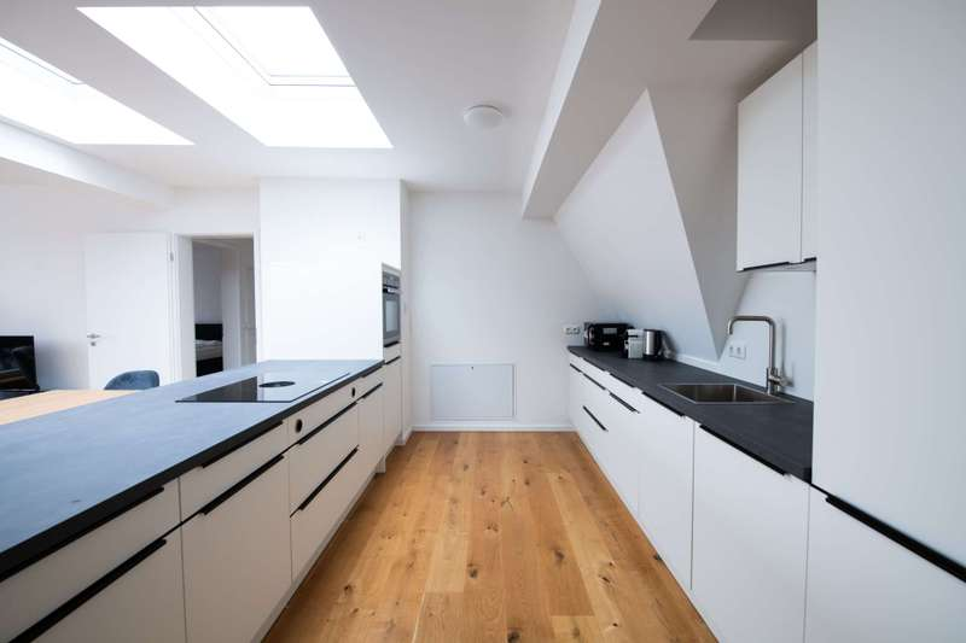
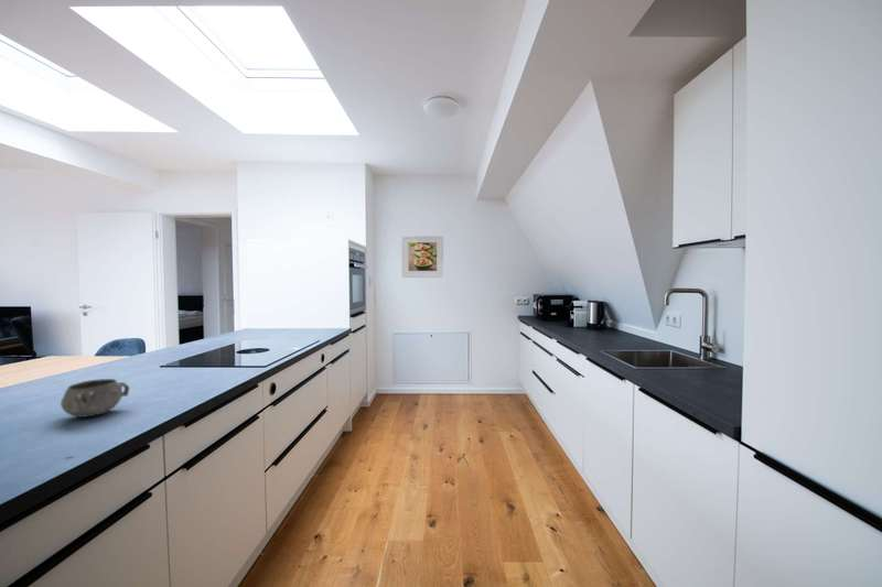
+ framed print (422, 257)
+ decorative bowl (96, 399)
